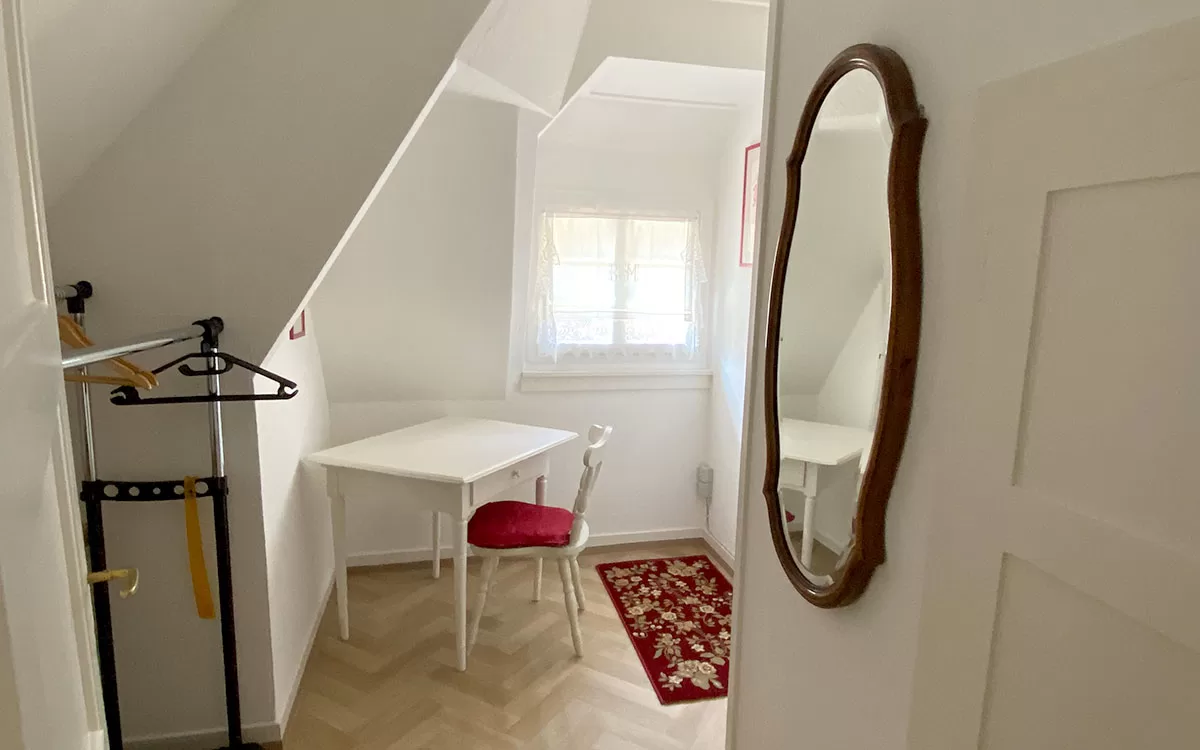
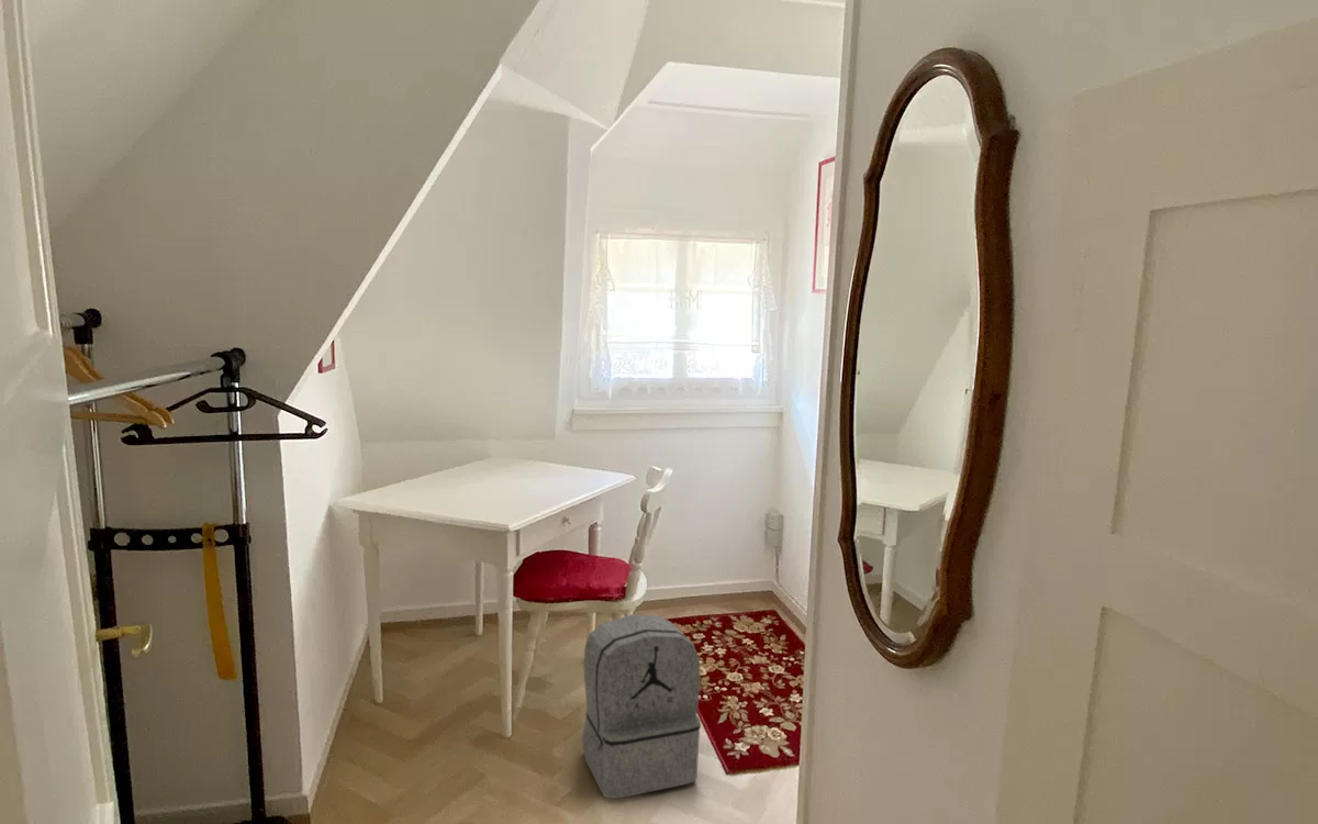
+ backpack (637, 693)
